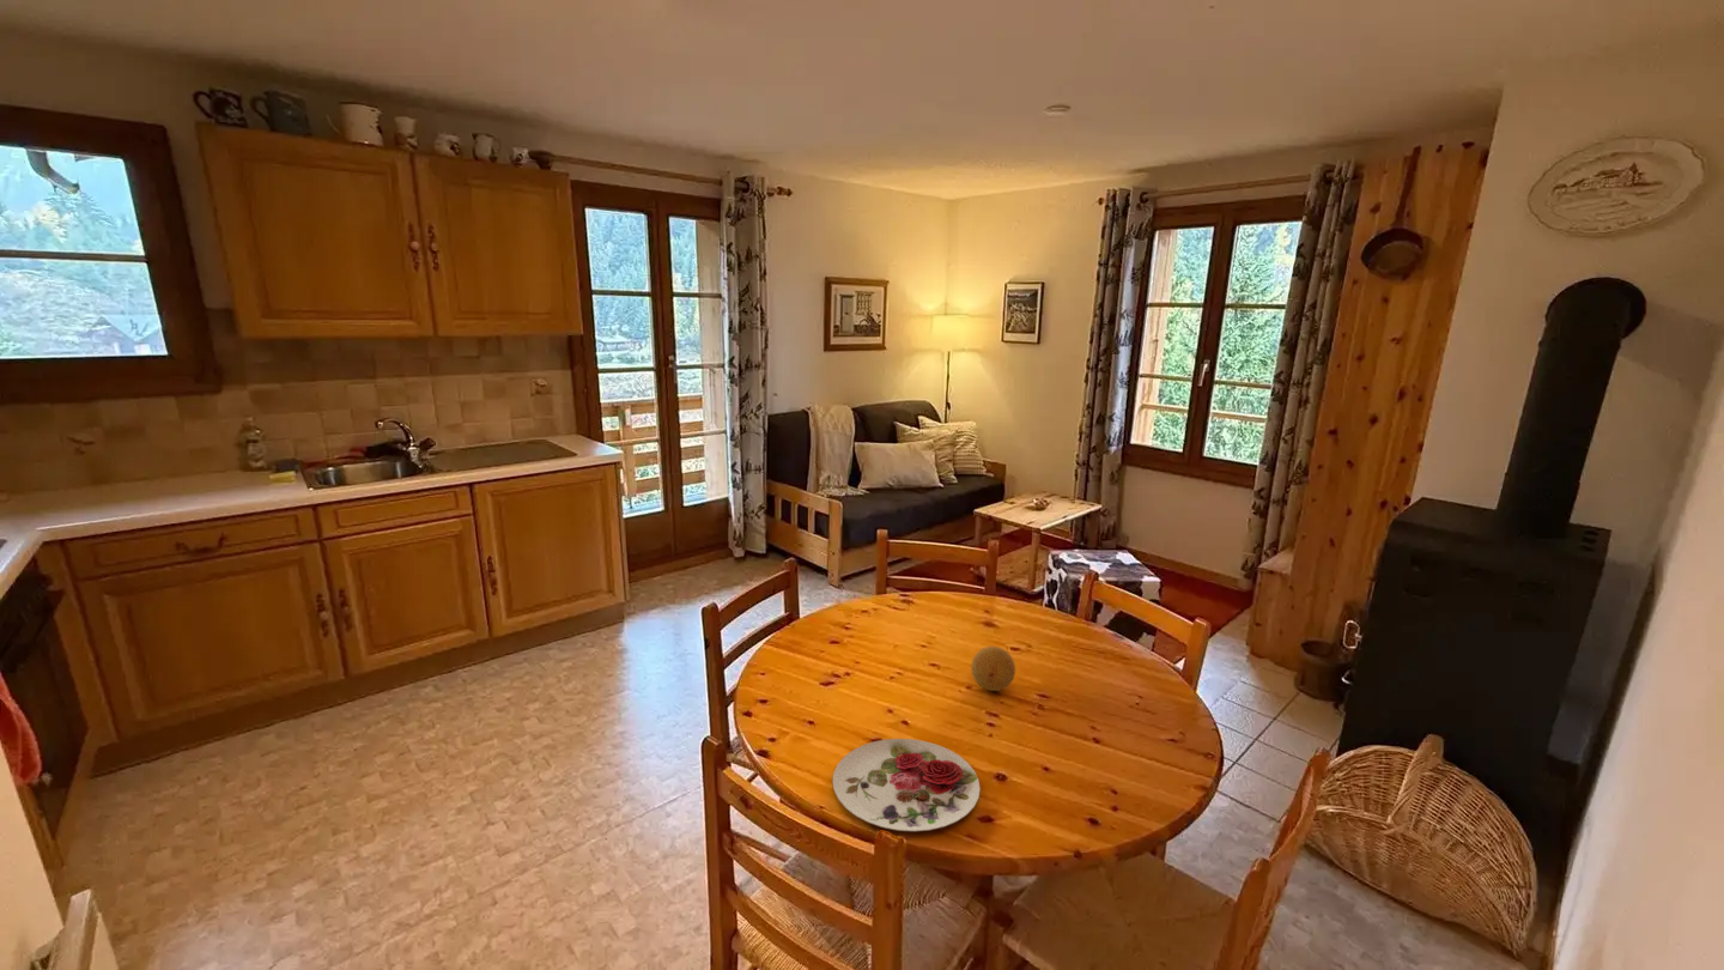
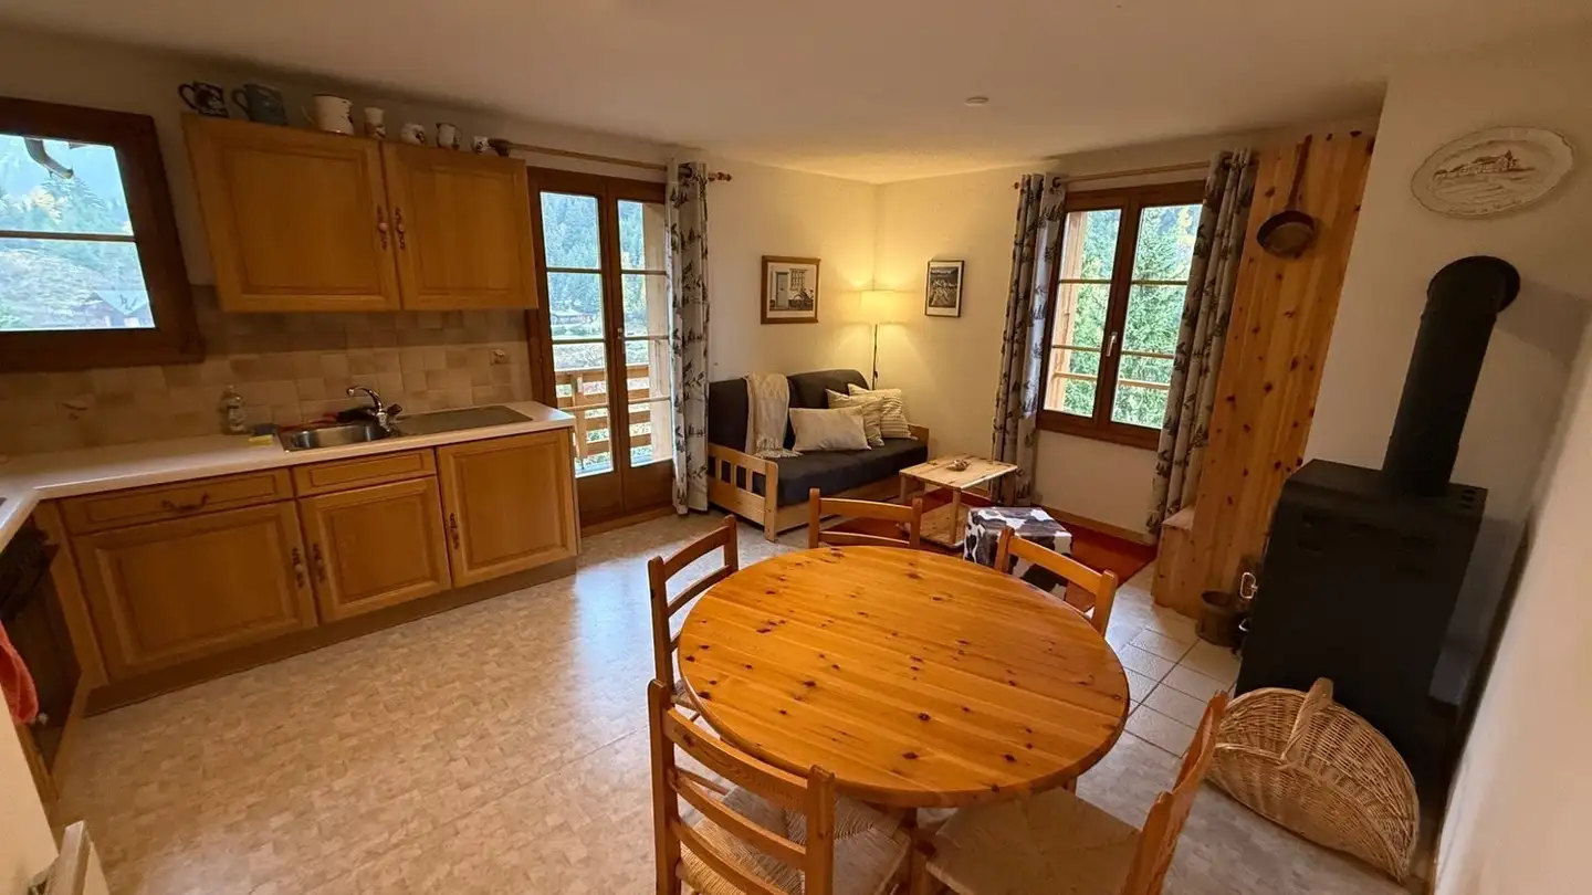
- plate (905, 778)
- fruit (992, 668)
